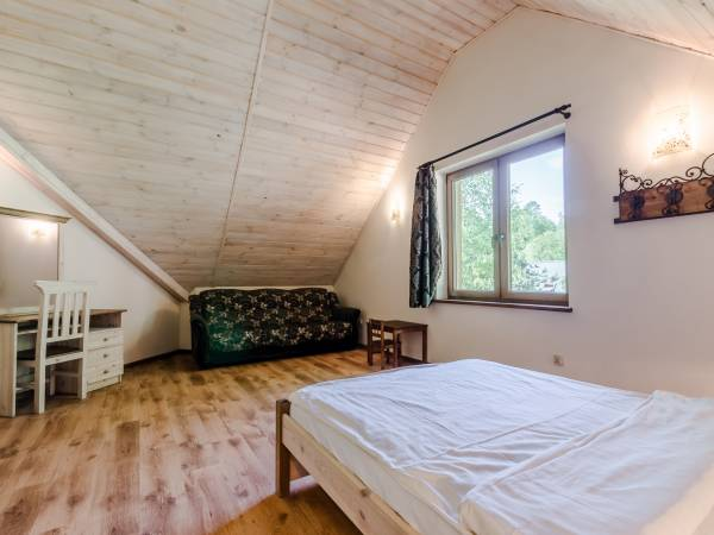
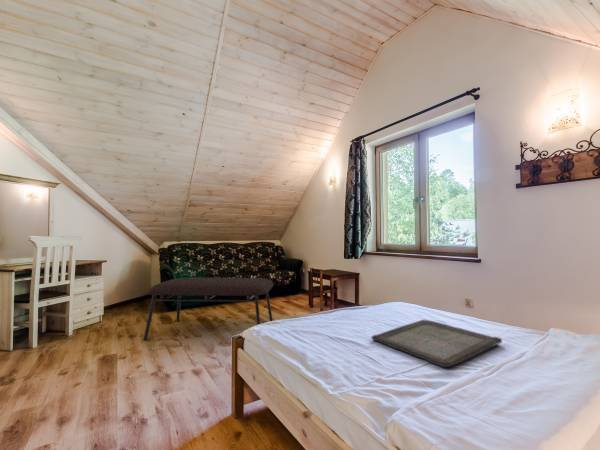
+ coffee table (214, 300)
+ serving tray (433, 338)
